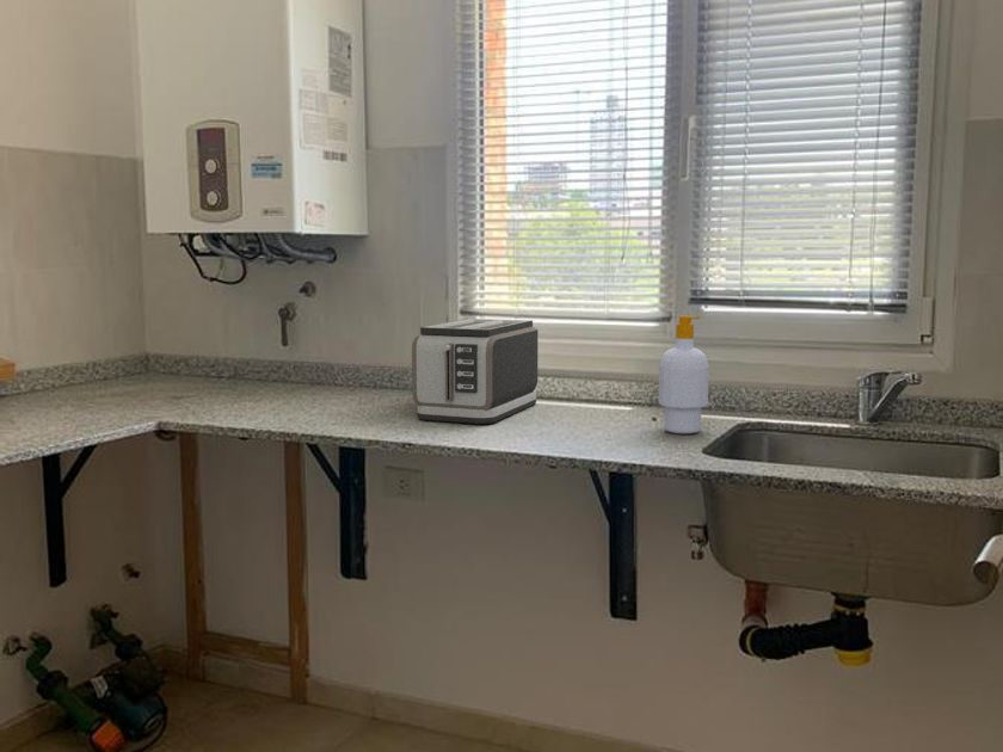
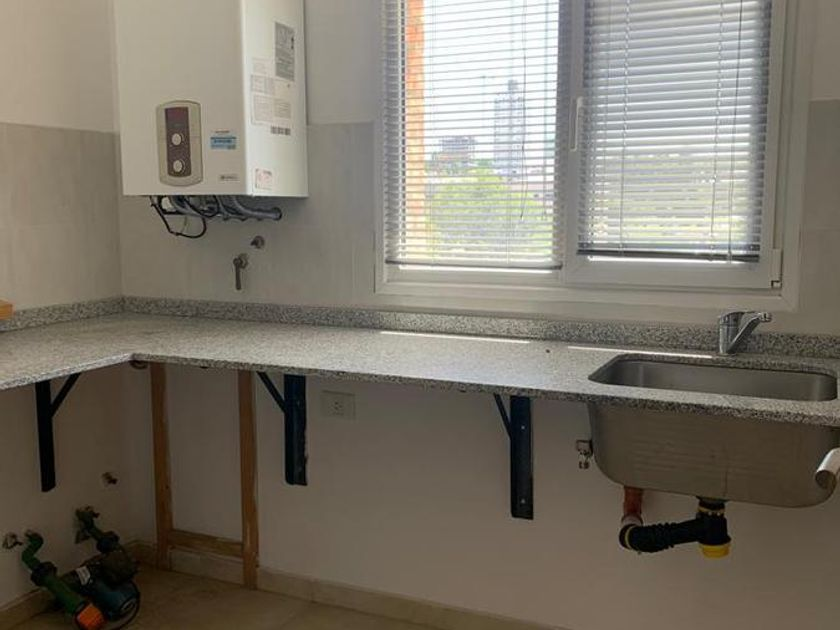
- toaster (476, 368)
- soap bottle (683, 374)
